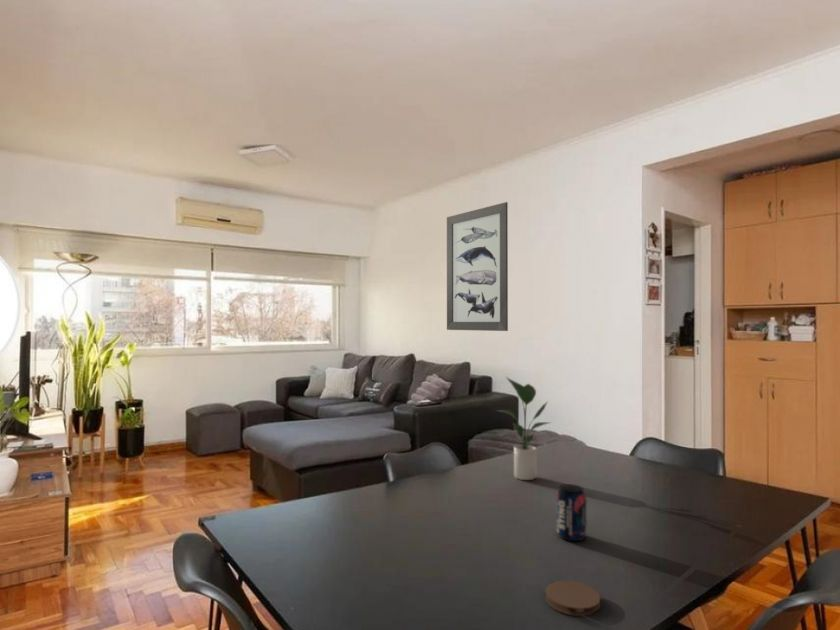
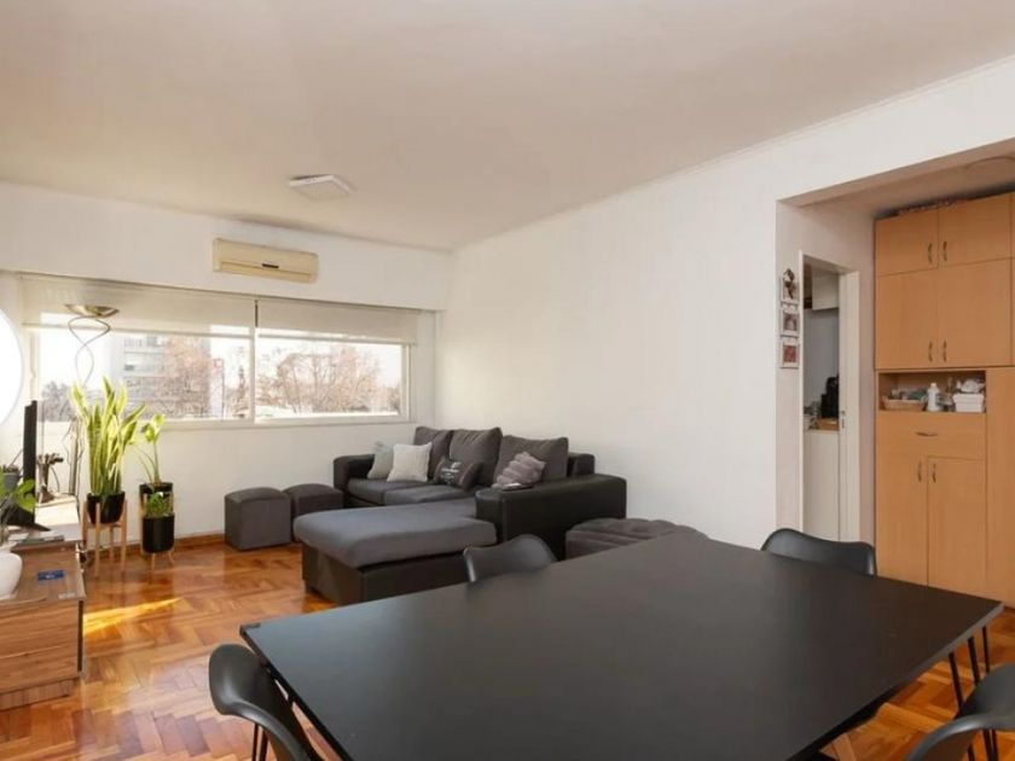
- beverage can (571, 512)
- potted plant (525, 426)
- coaster (572, 597)
- wall art (475, 270)
